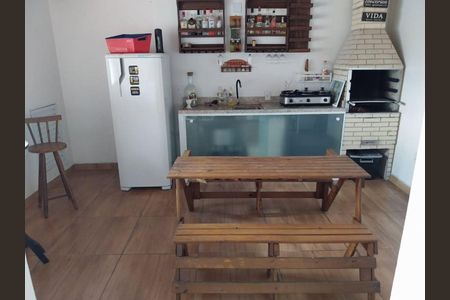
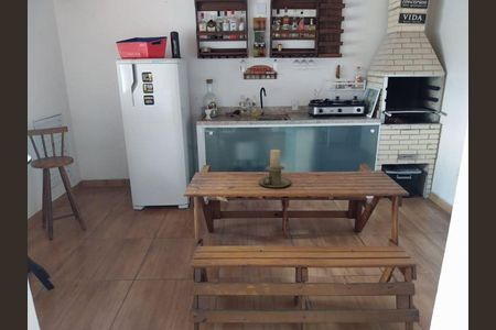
+ candle holder (274, 166)
